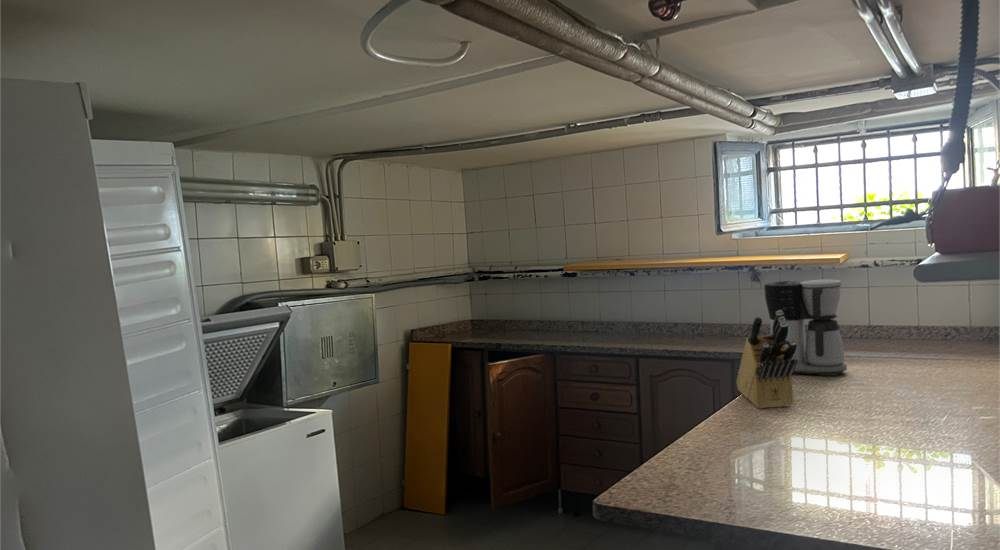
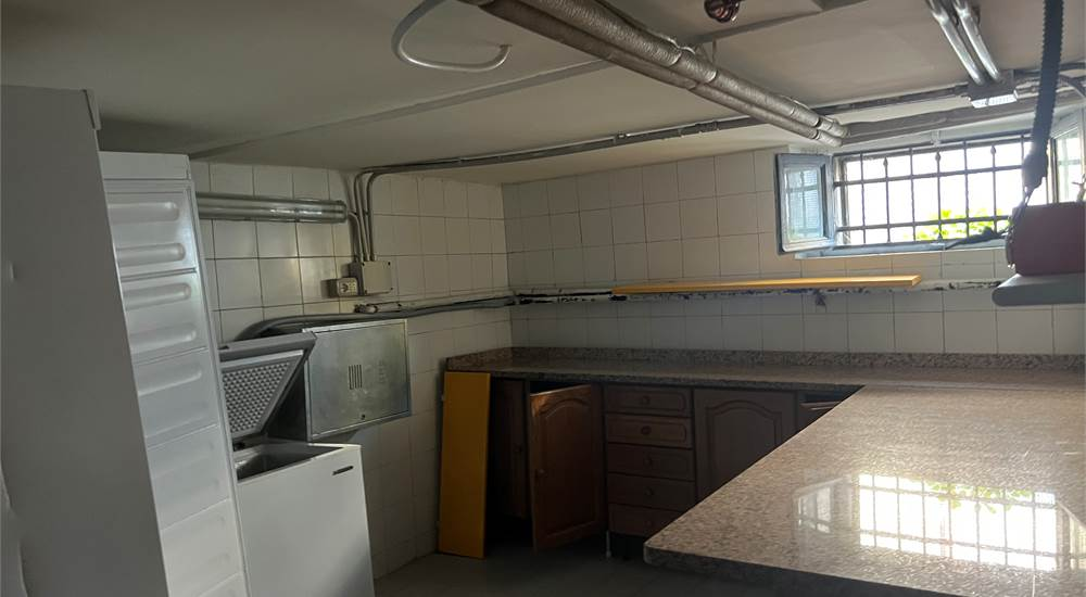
- coffee maker (803, 327)
- knife block (764, 354)
